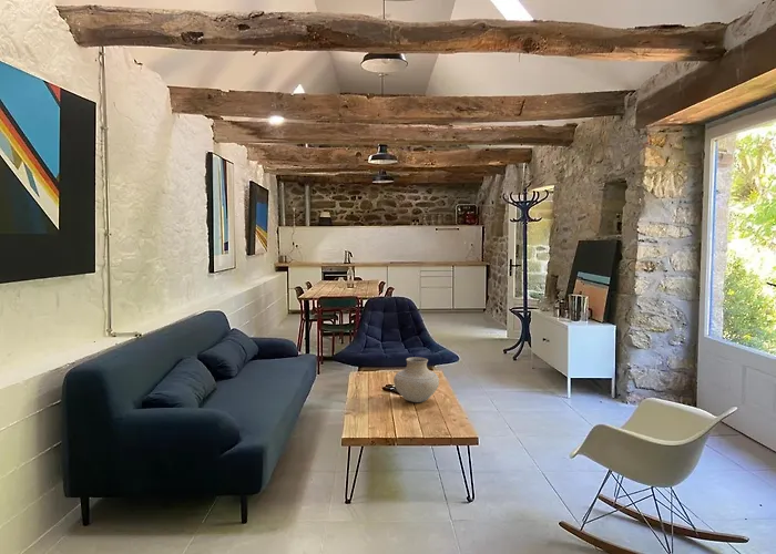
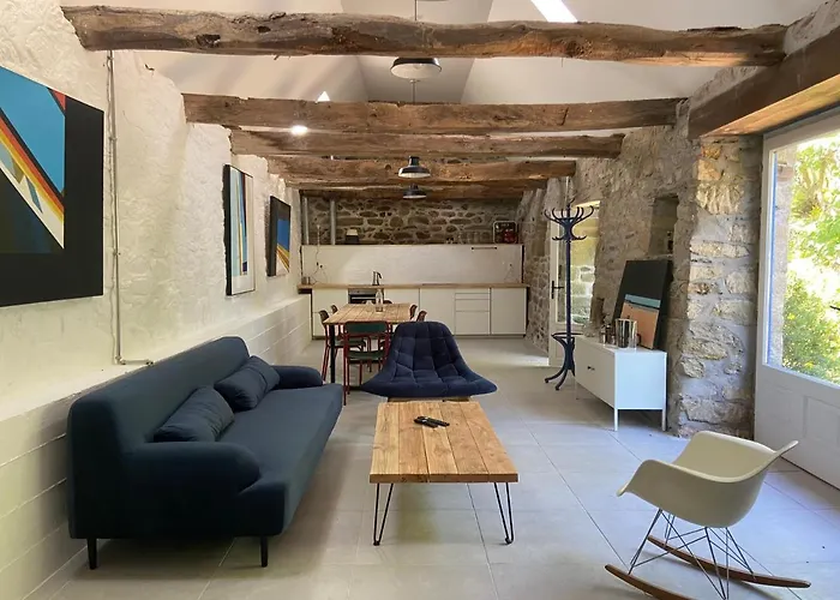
- vase (416, 379)
